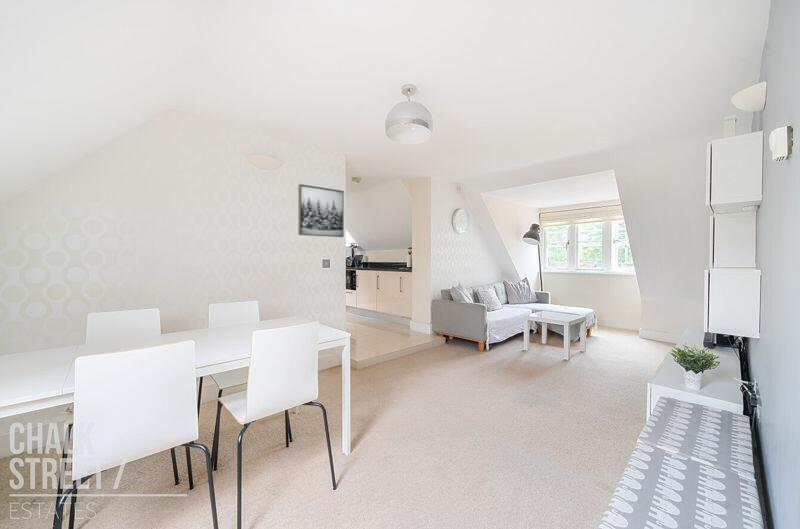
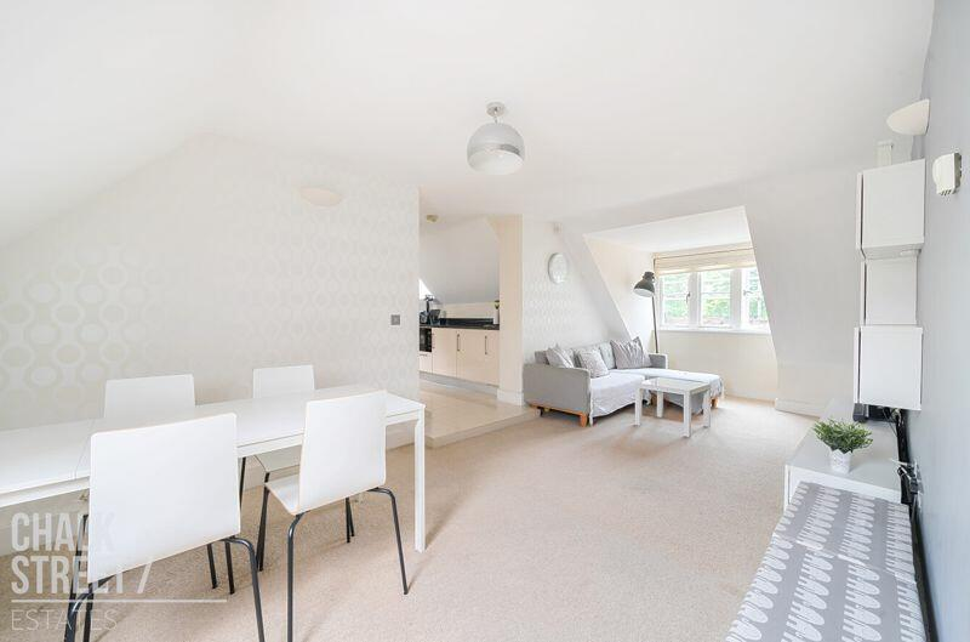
- wall art (321, 211)
